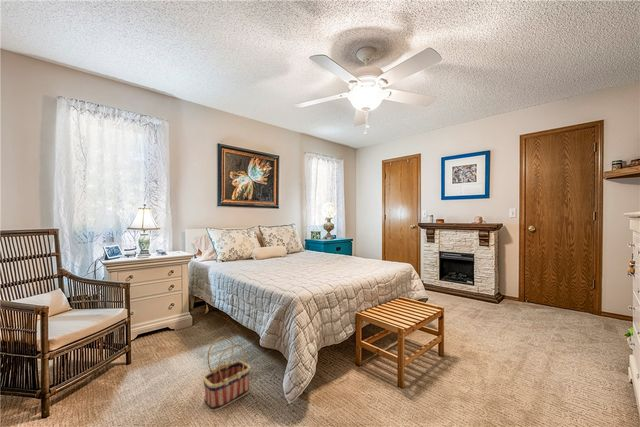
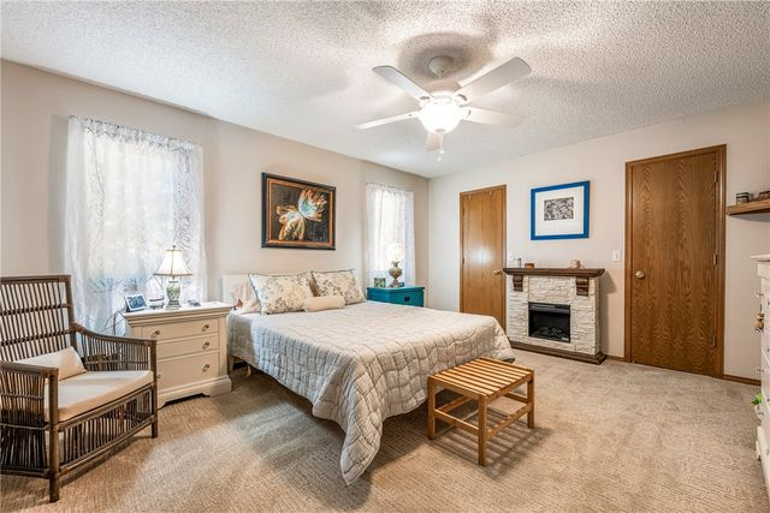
- basket (227, 368)
